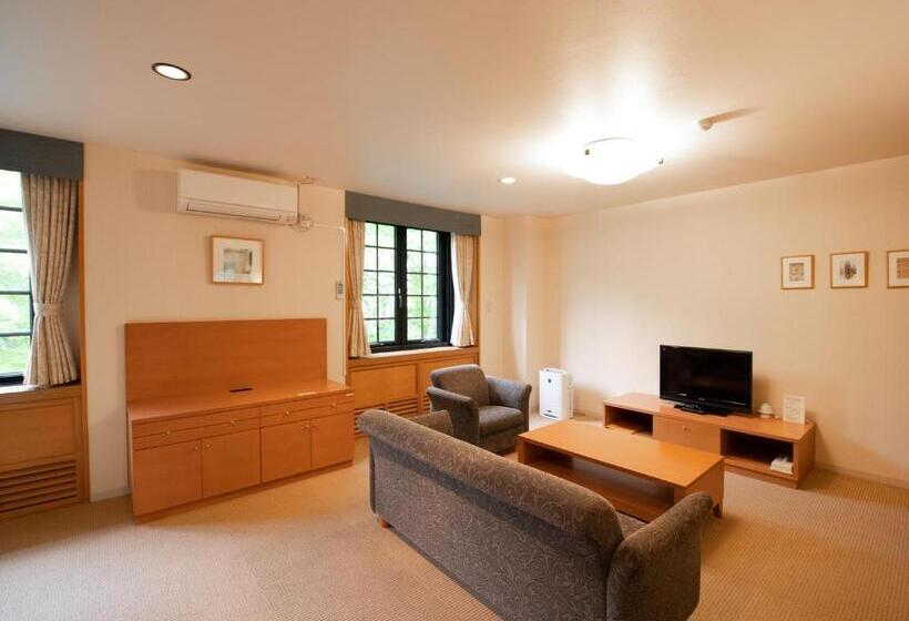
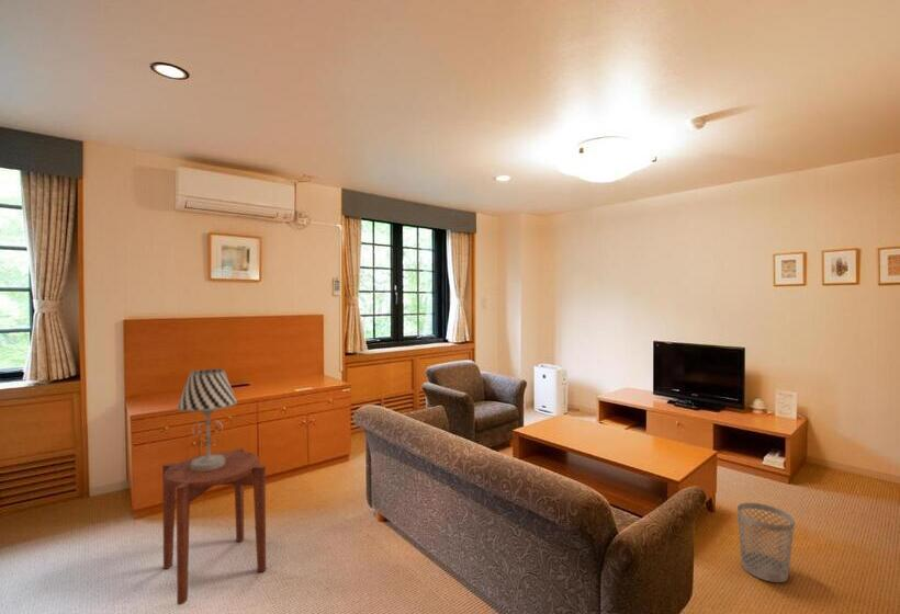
+ table lamp (207, 418)
+ side table (236, 516)
+ wastebasket (764, 542)
